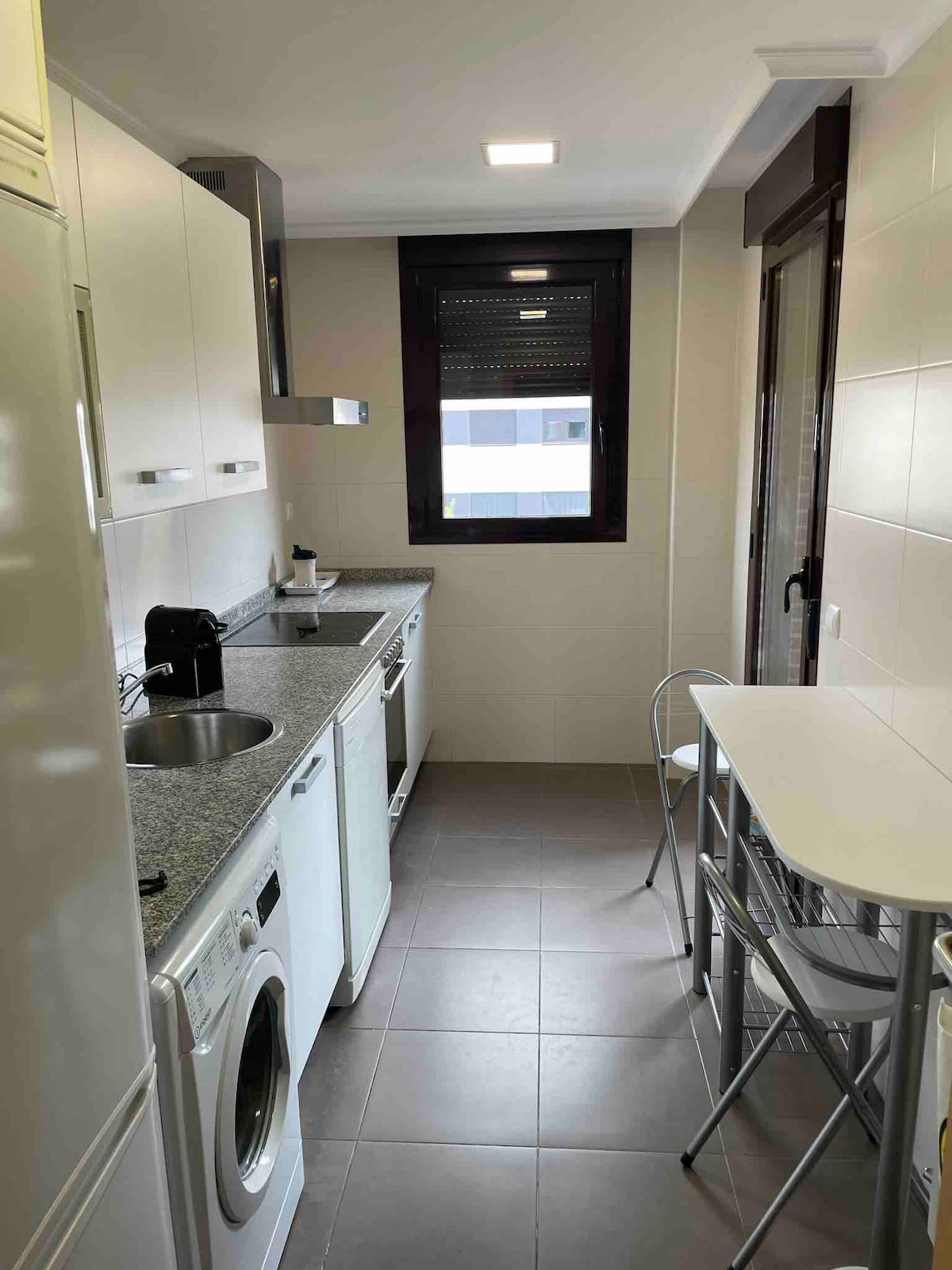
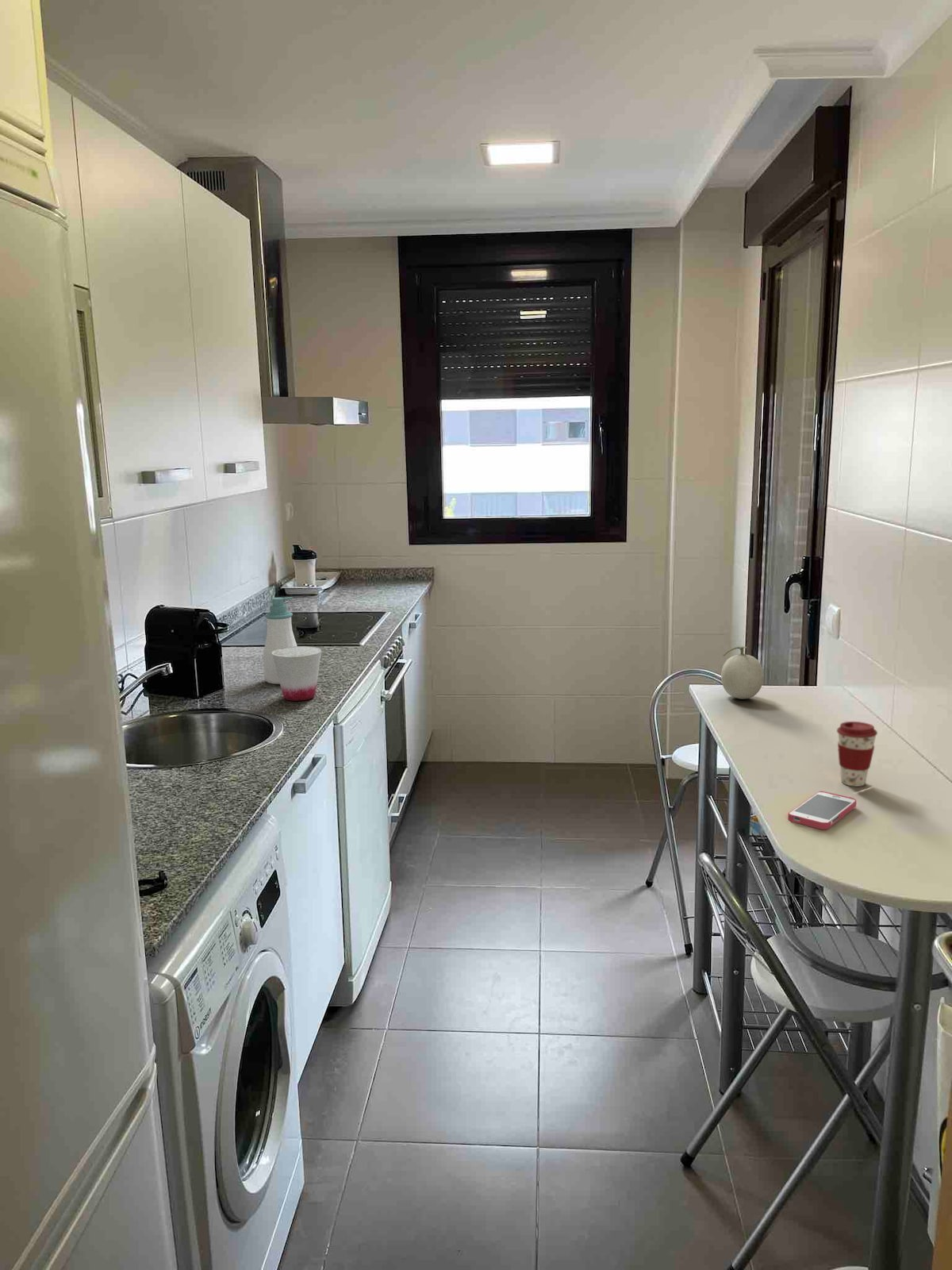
+ cup (298, 674)
+ soap bottle (280, 639)
+ smartphone (822, 809)
+ fruit (741, 669)
+ coffee cup (855, 753)
